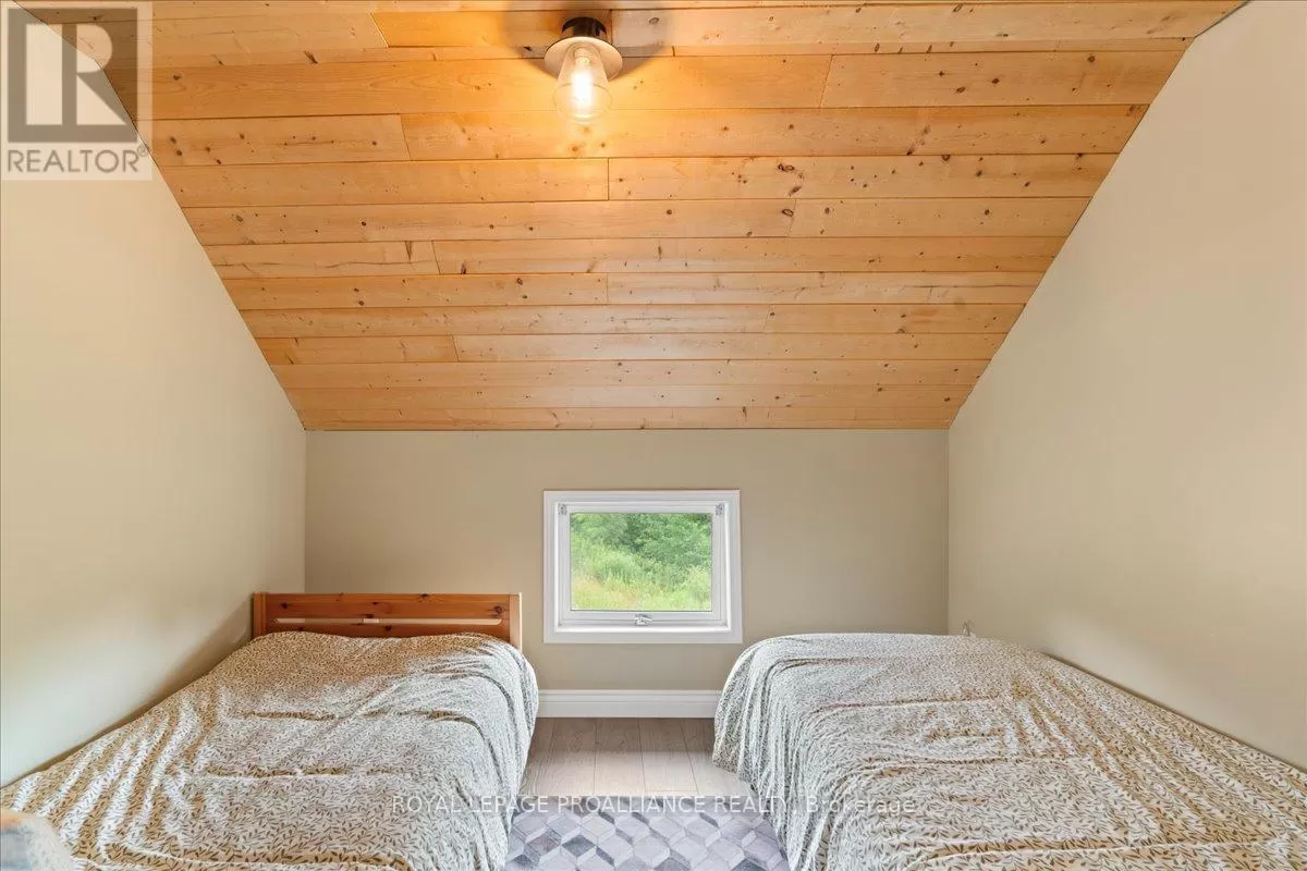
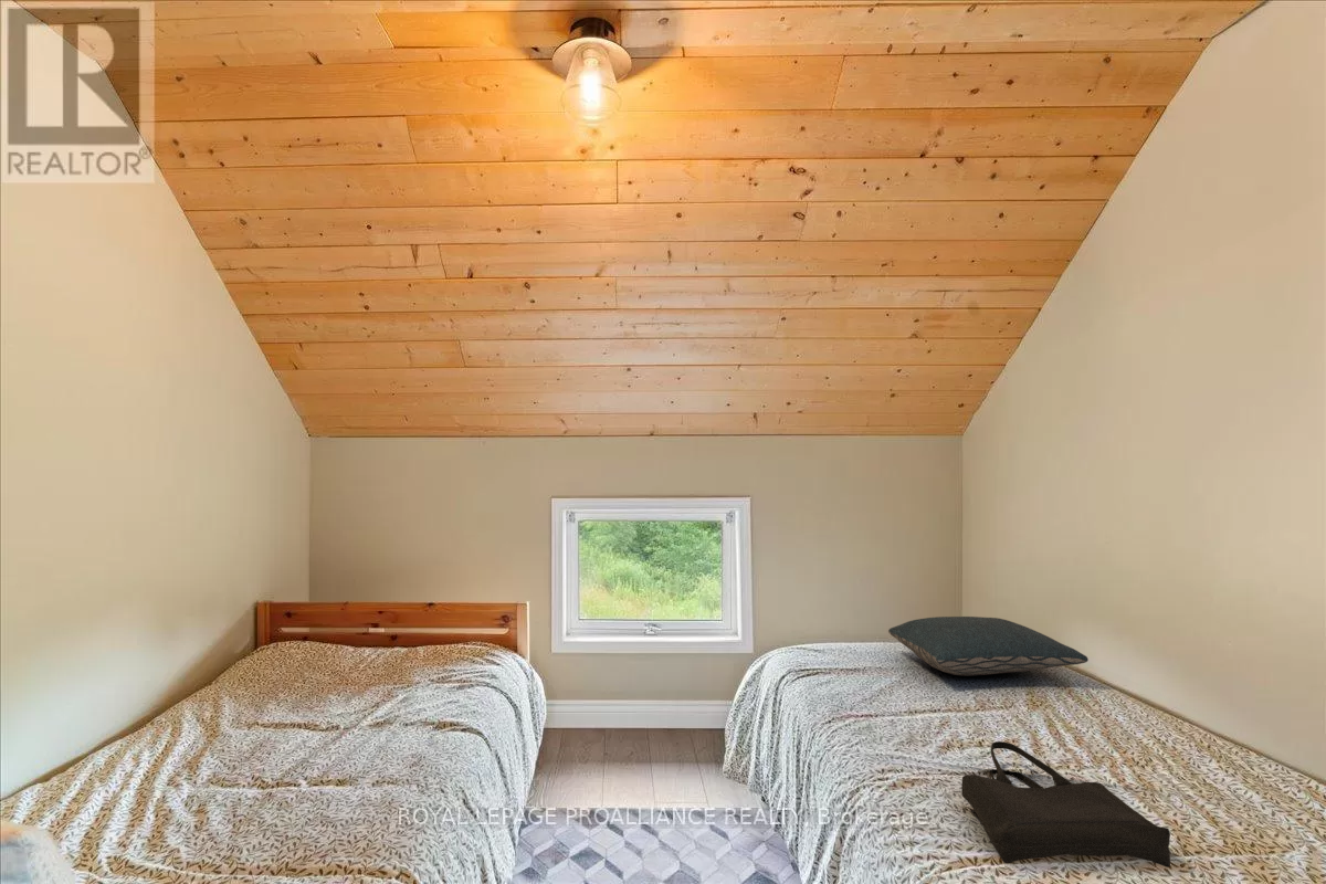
+ pillow (980, 645)
+ tote bag (1039, 796)
